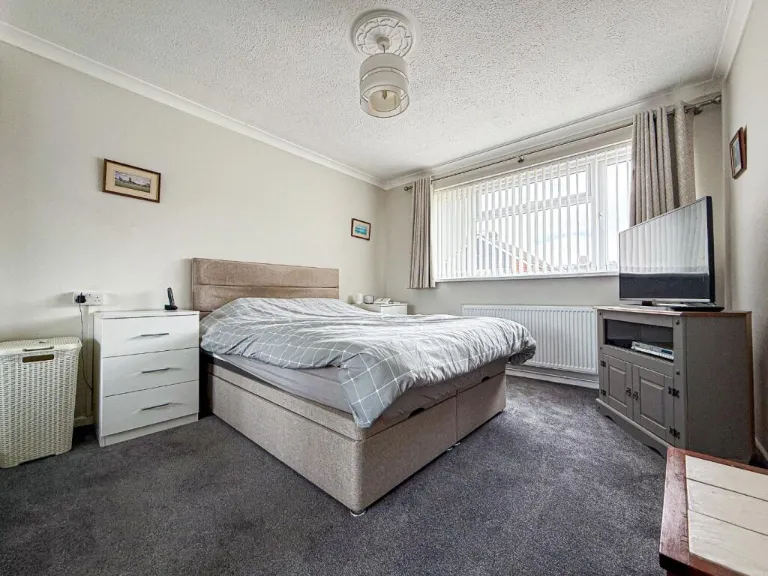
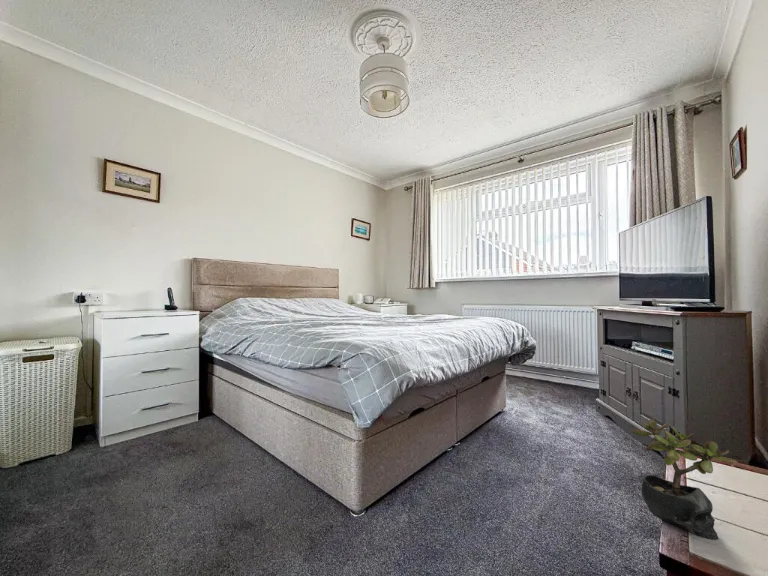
+ succulent plant (680, 474)
